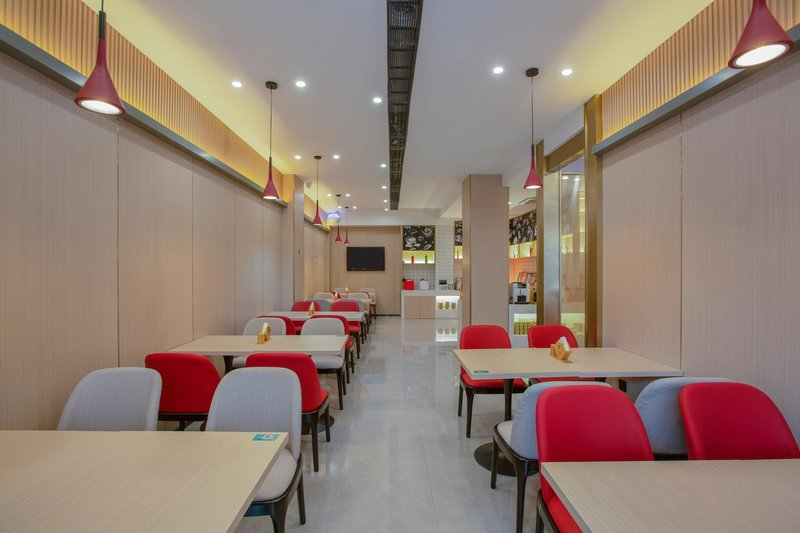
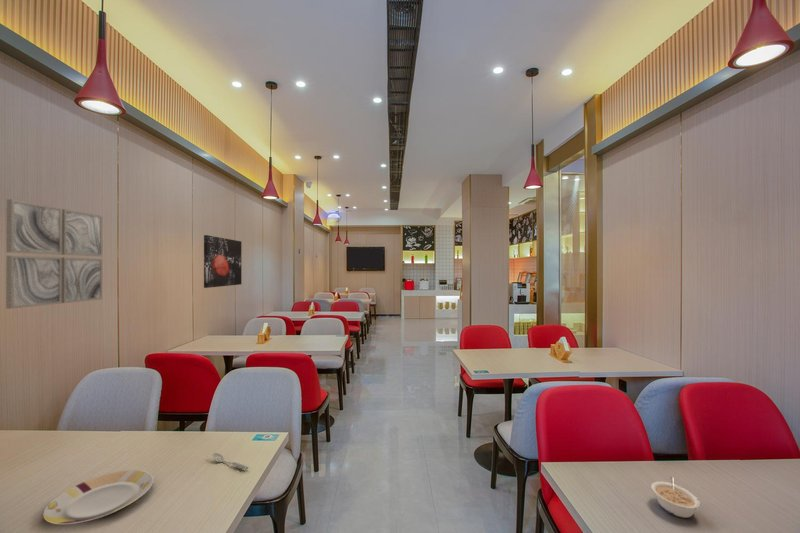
+ spoon (230, 462)
+ wall art (60, 257)
+ wall art (224, 262)
+ plate (102, 497)
+ legume (673, 498)
